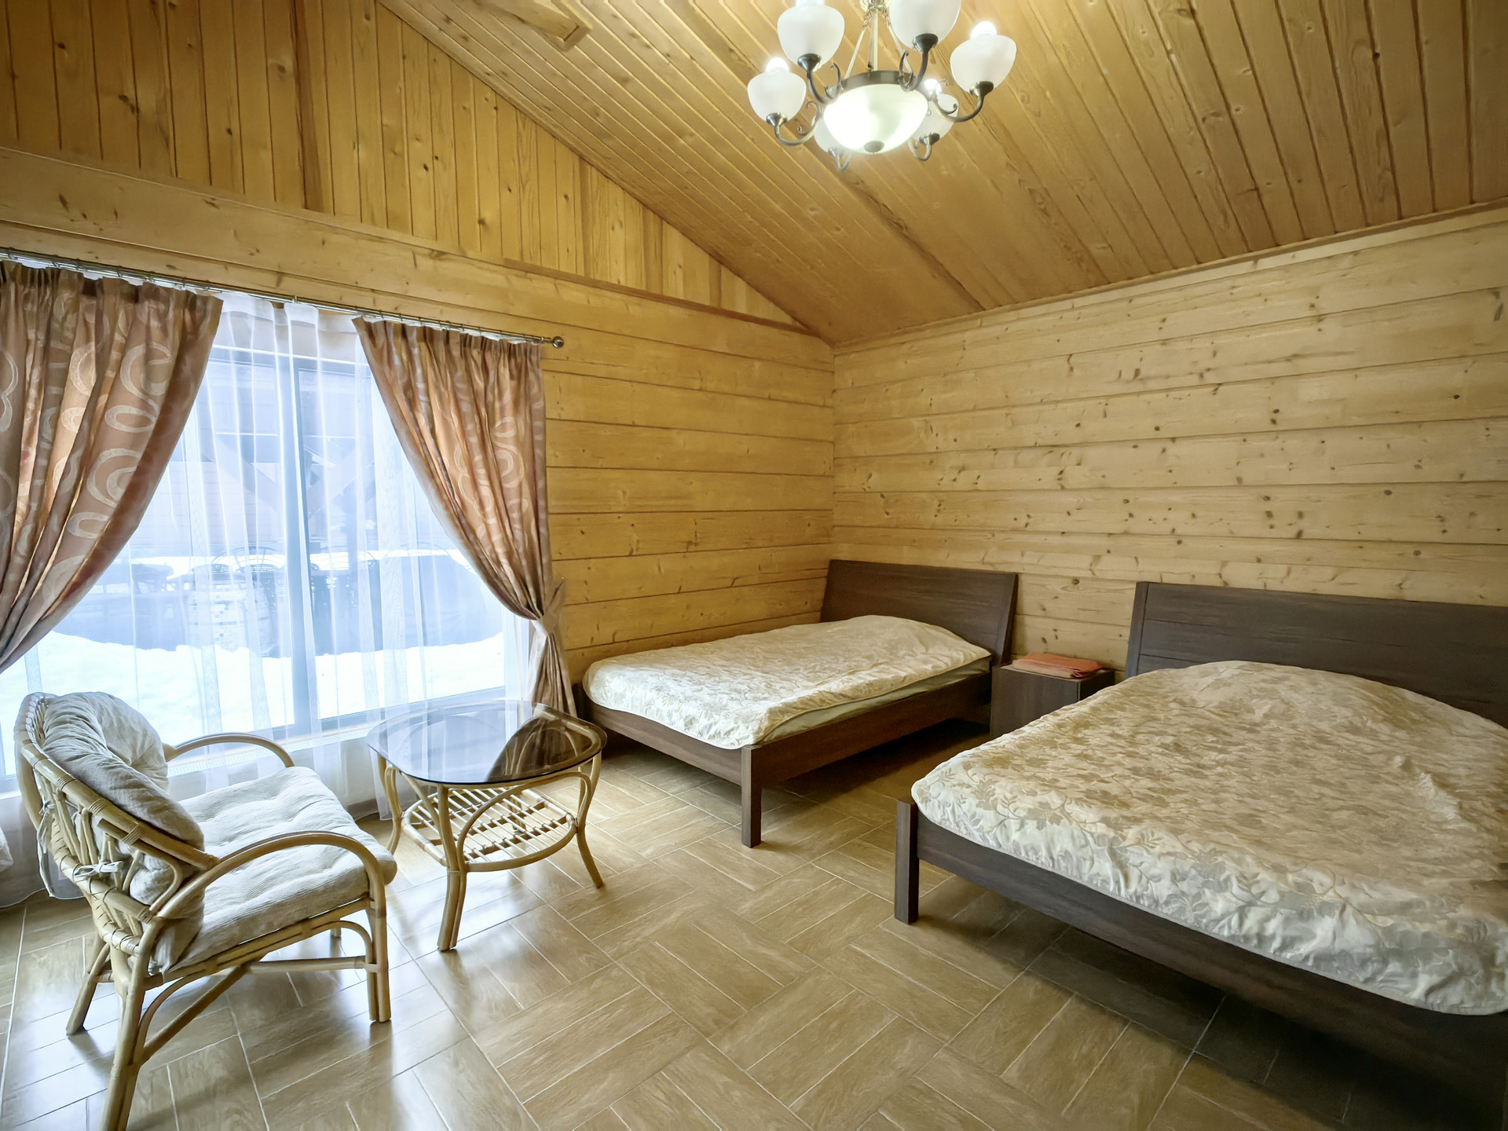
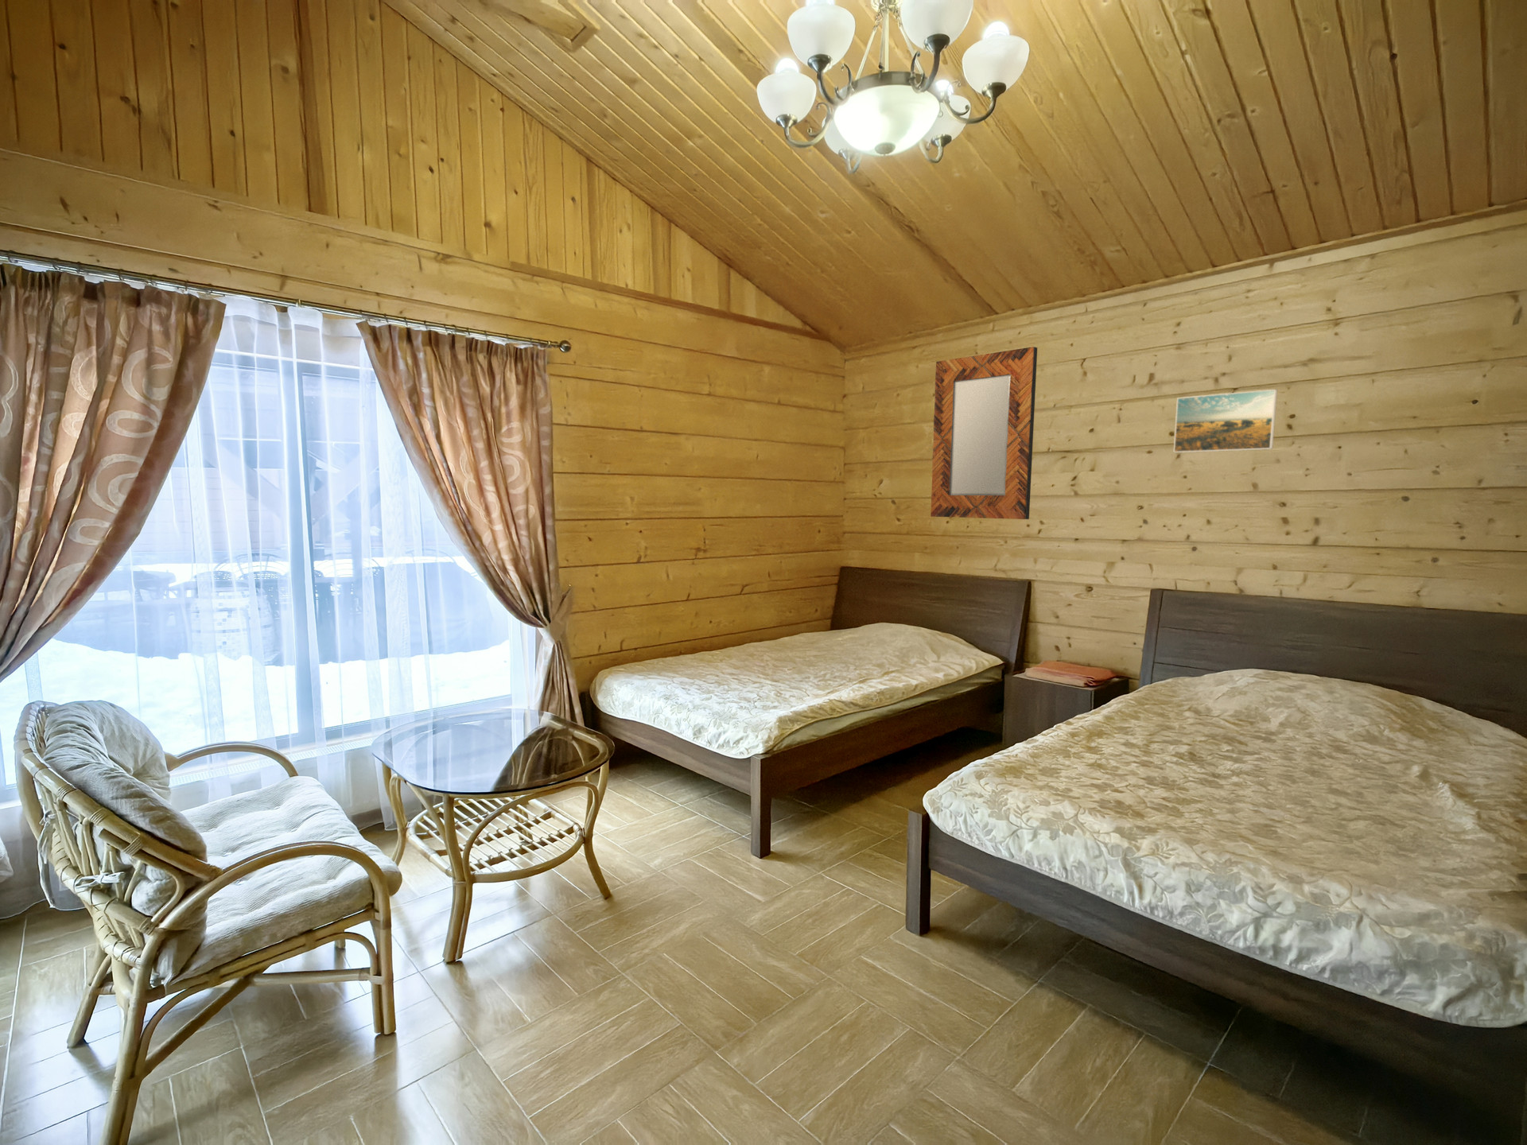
+ home mirror (980, 437)
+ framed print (1223, 422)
